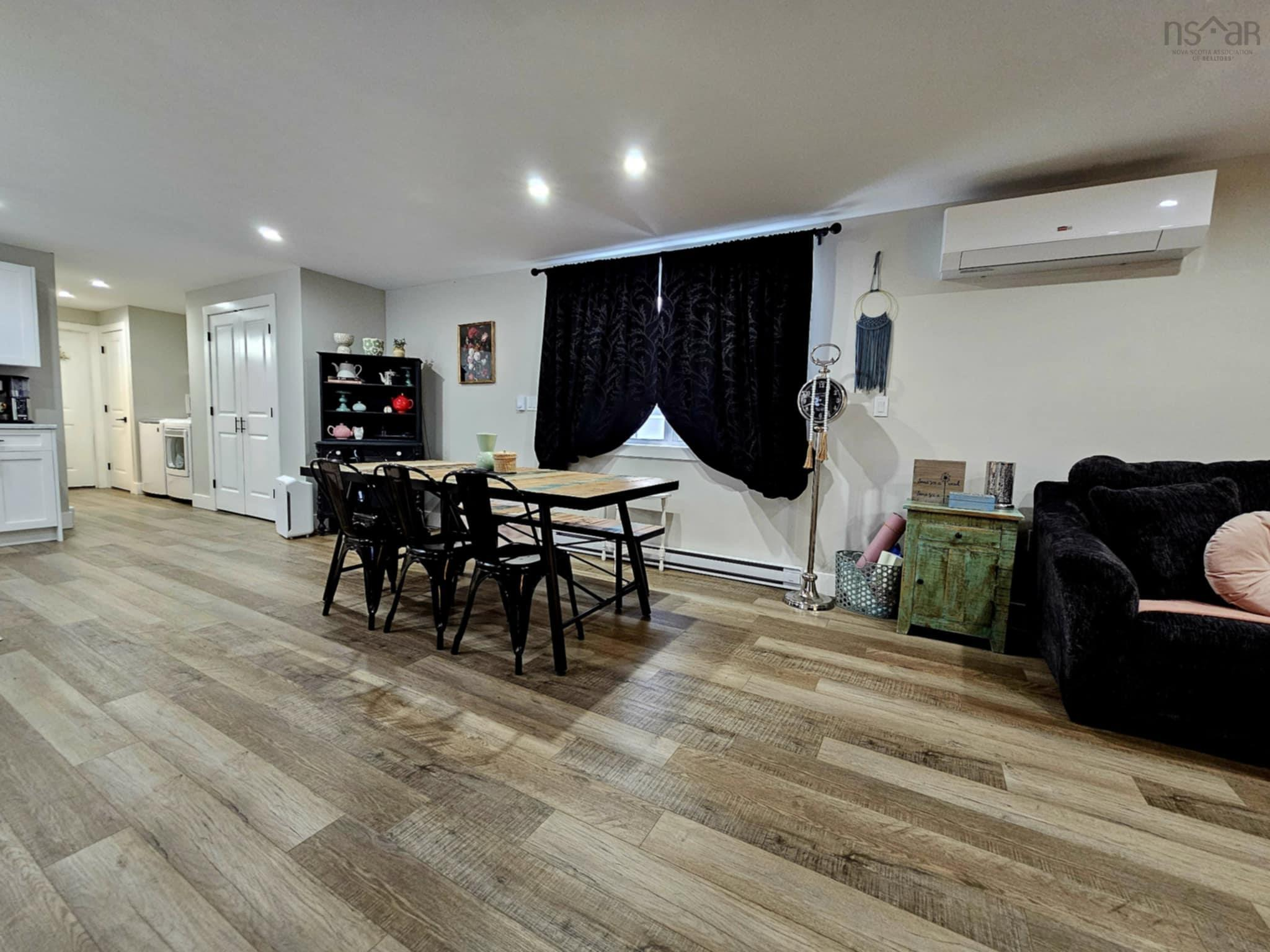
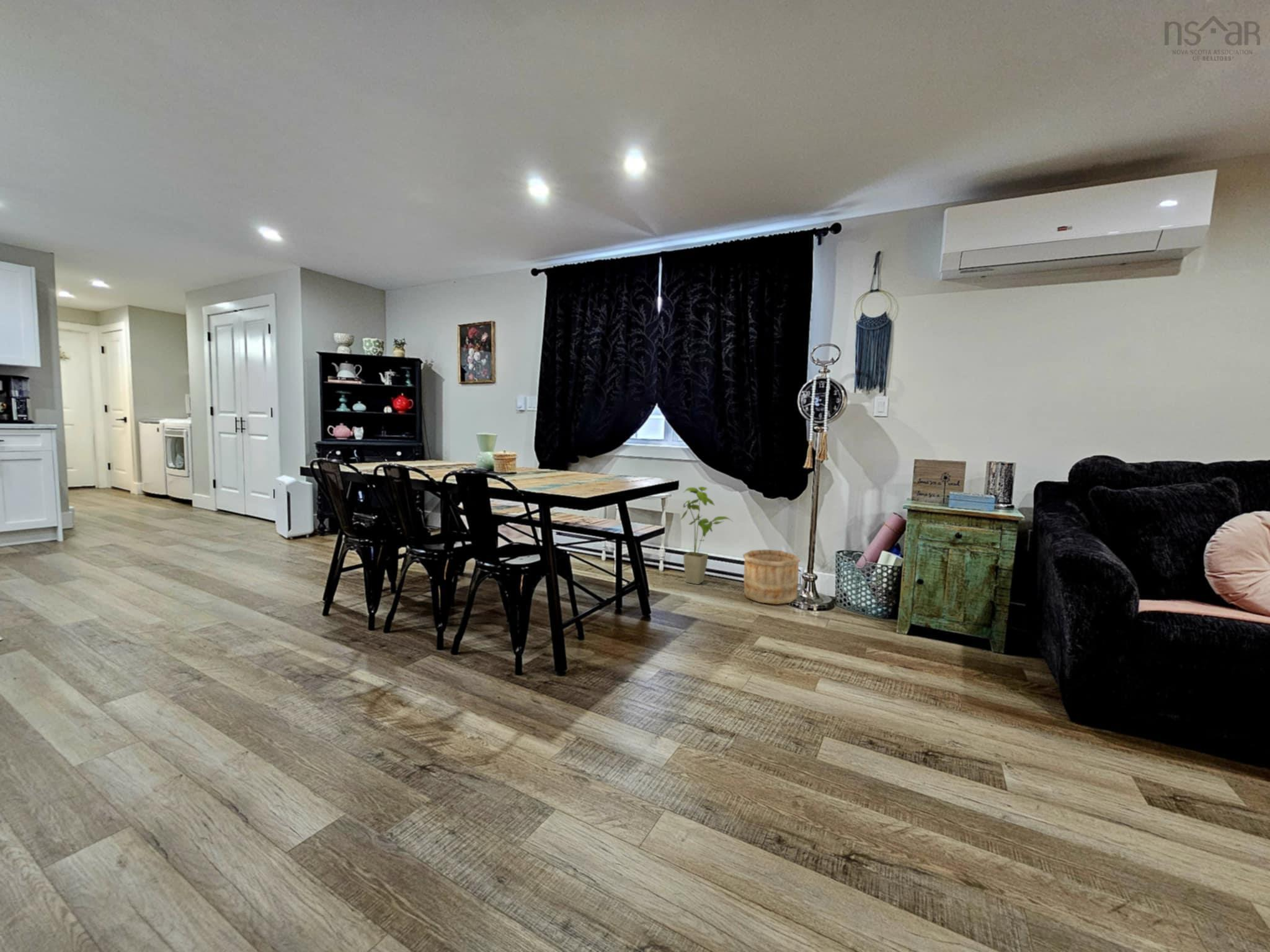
+ wooden bucket (770, 576)
+ house plant (702, 536)
